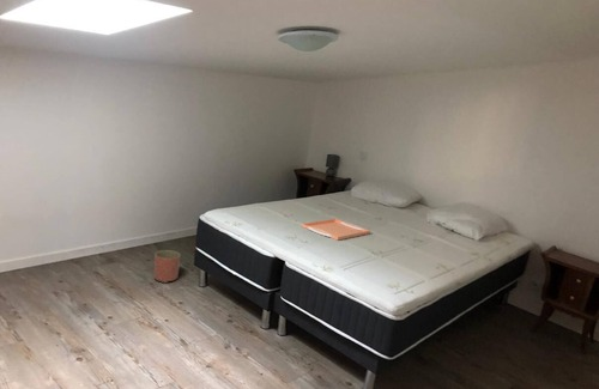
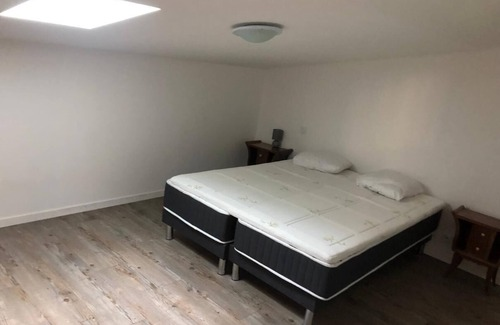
- planter (167, 266)
- serving tray (335, 229)
